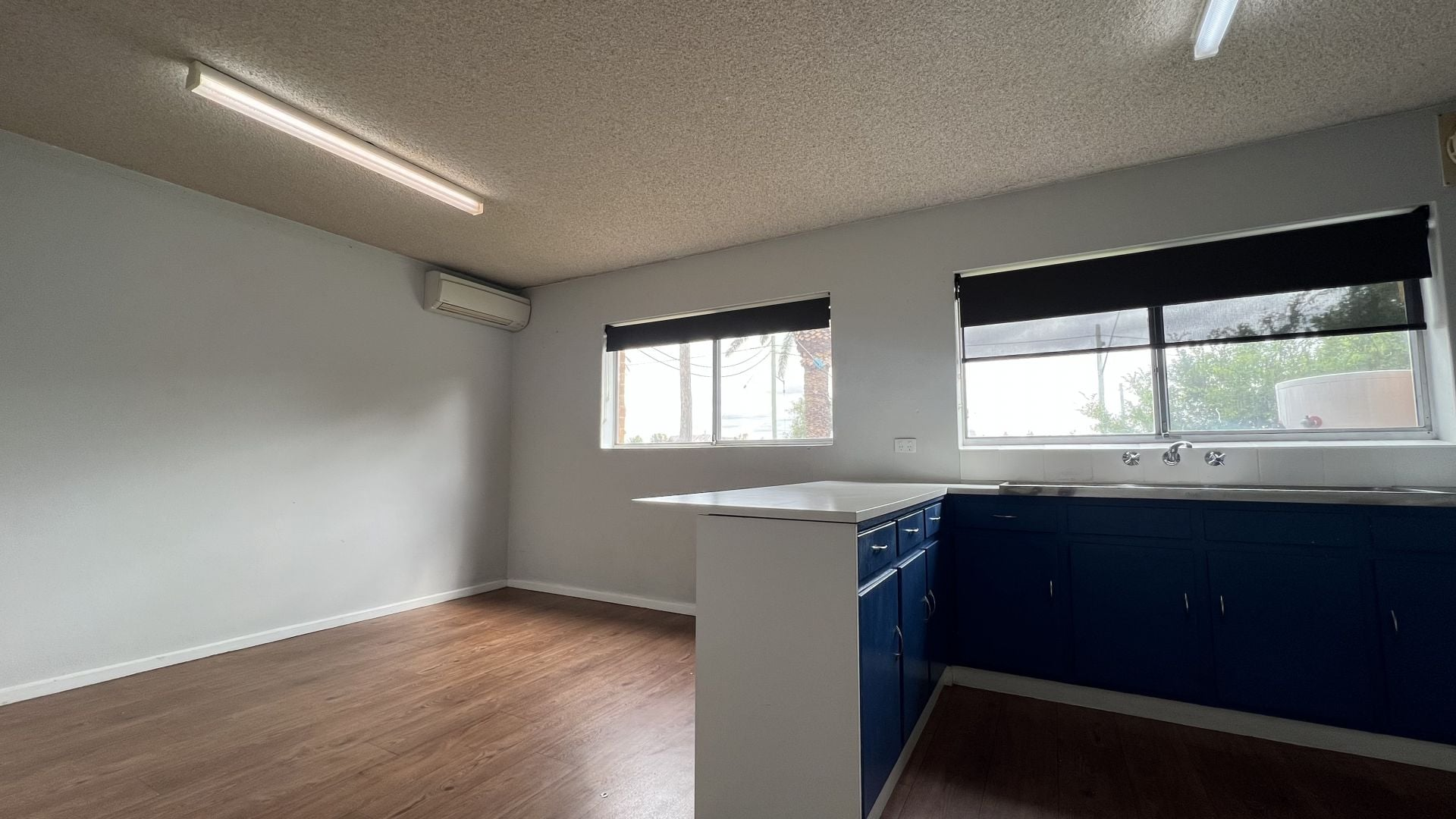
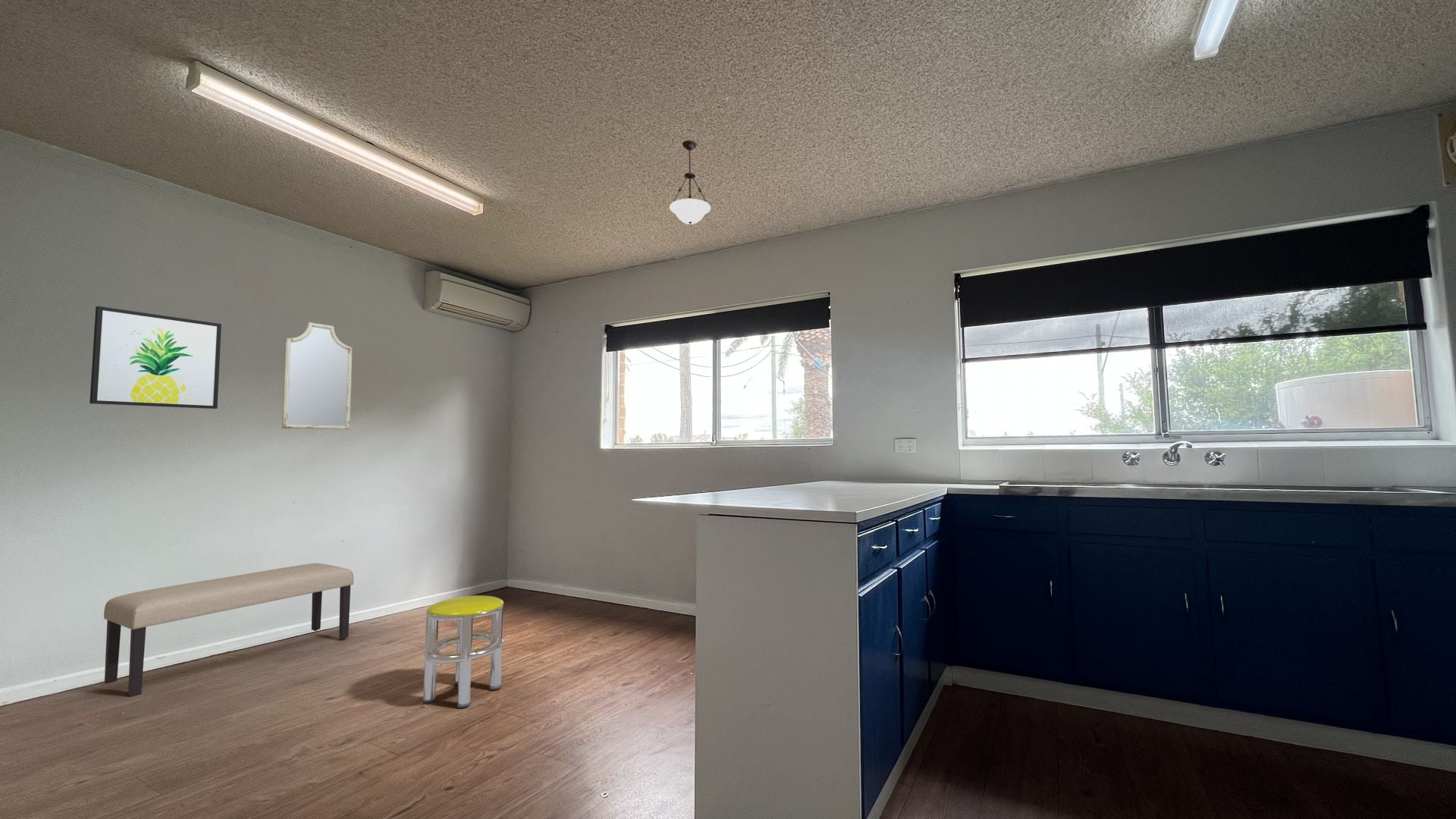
+ bench (239, 607)
+ wall art (160, 360)
+ home mirror (319, 376)
+ pendant light (689, 184)
+ stool (464, 646)
